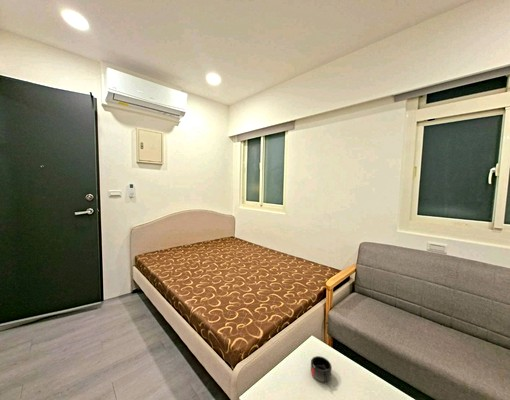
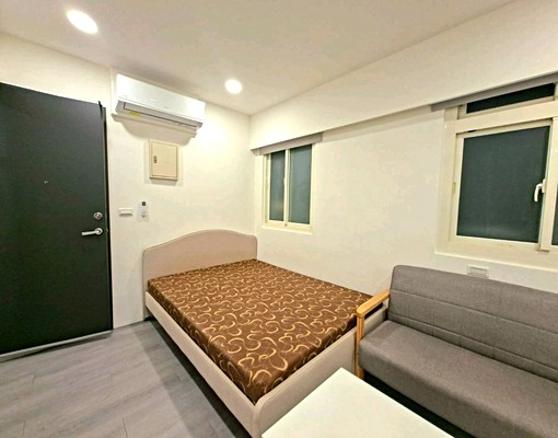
- mug (321, 370)
